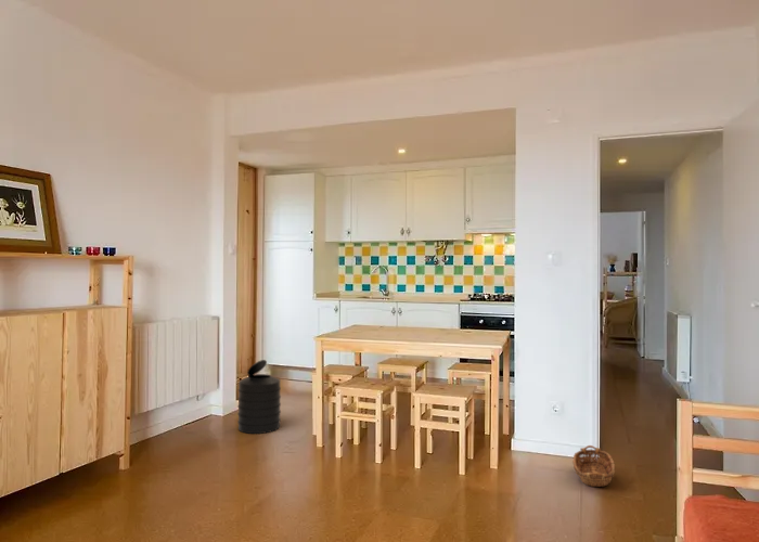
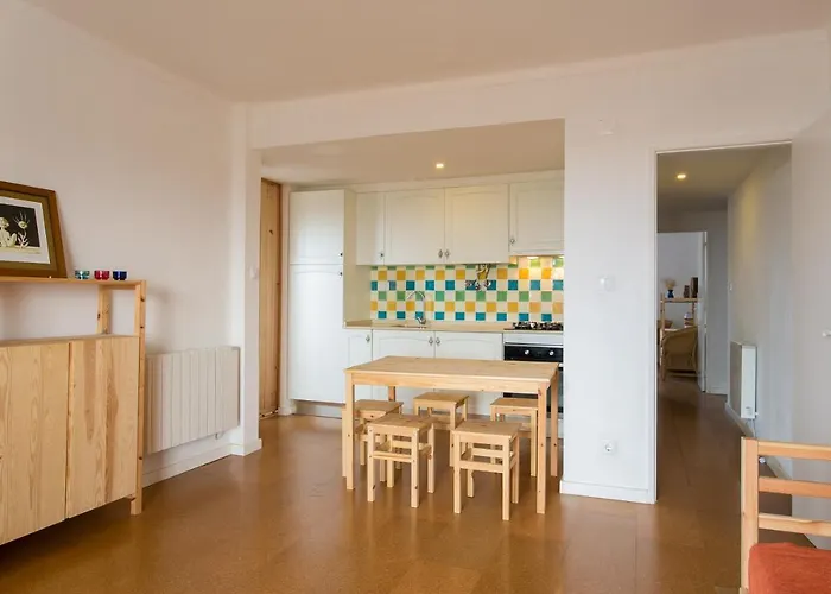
- basket (592, 463)
- trash can (259, 393)
